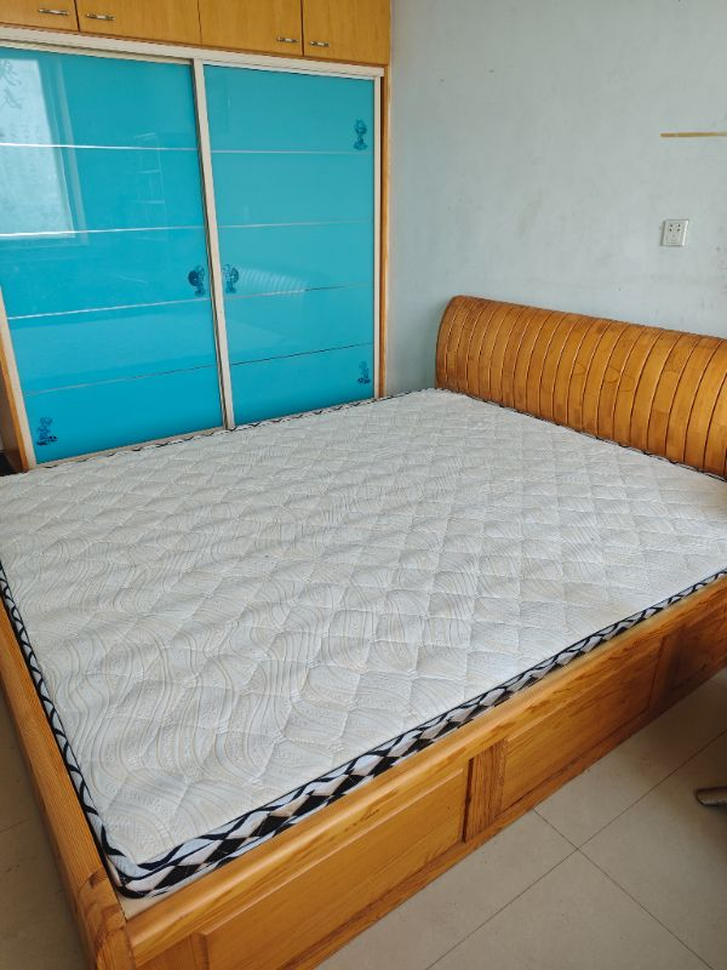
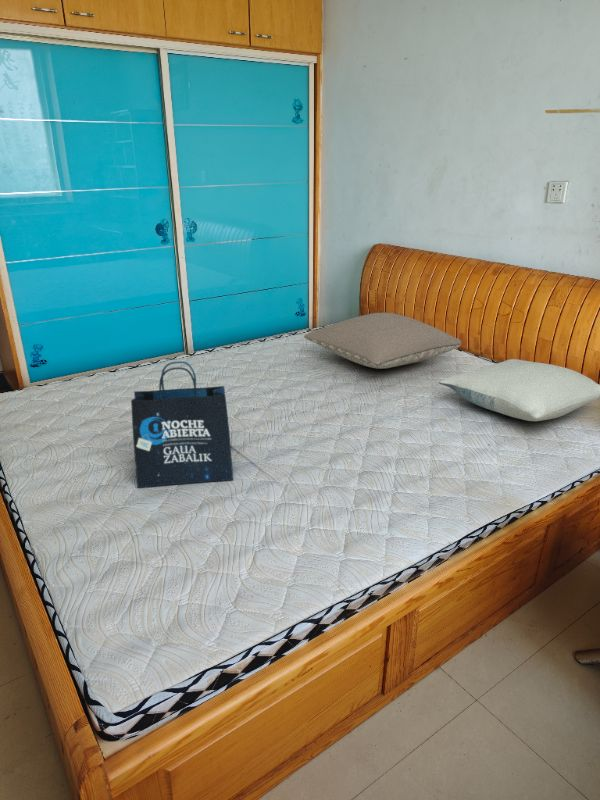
+ pillow (381, 339)
+ tote bag (181, 420)
+ pillow (522, 387)
